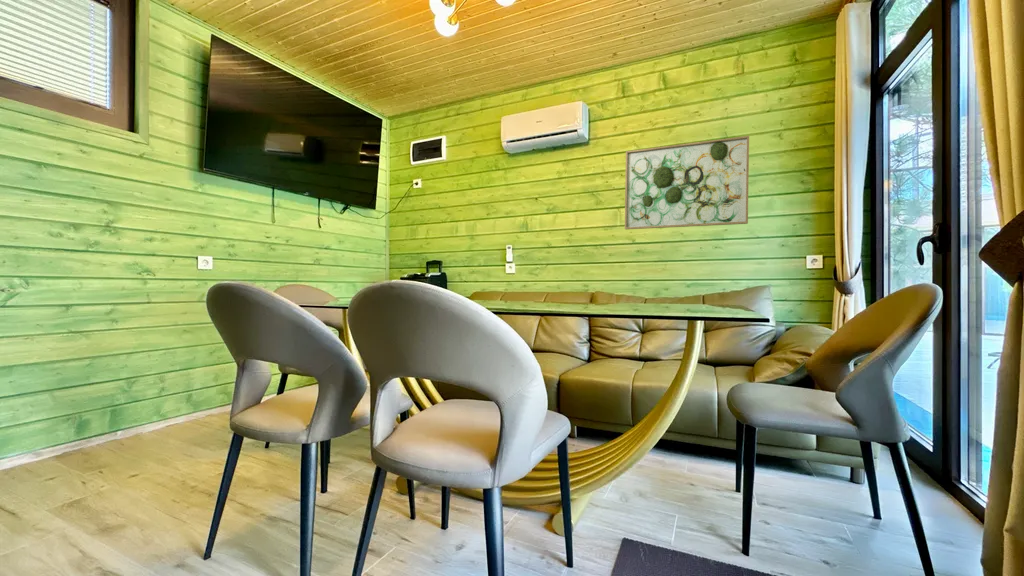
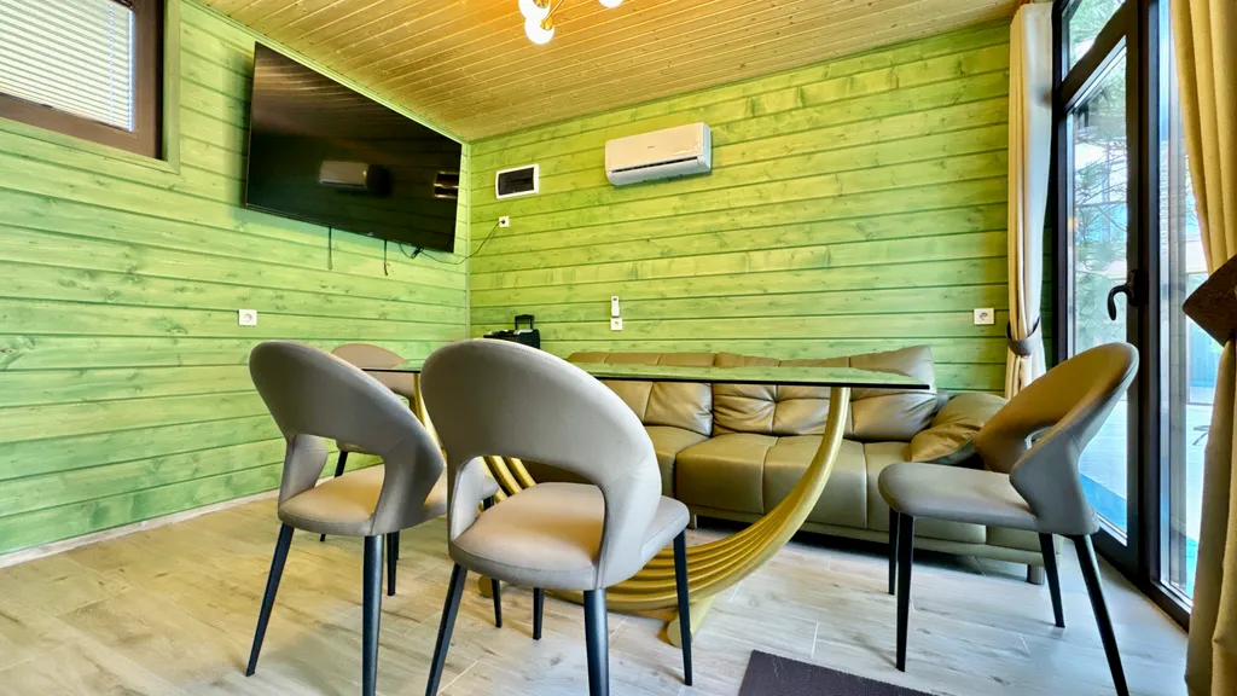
- wall art (683, 185)
